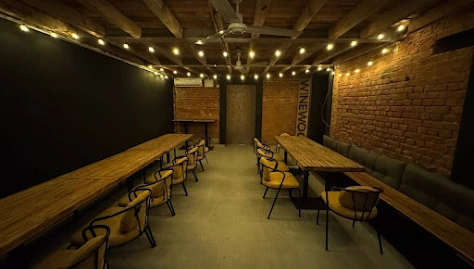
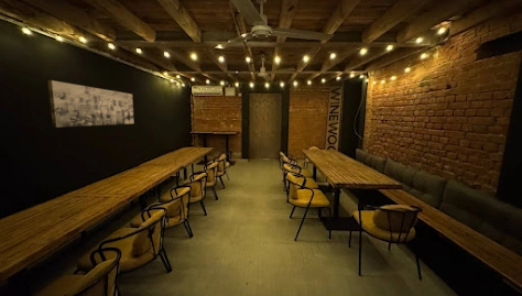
+ wall art (100, 107)
